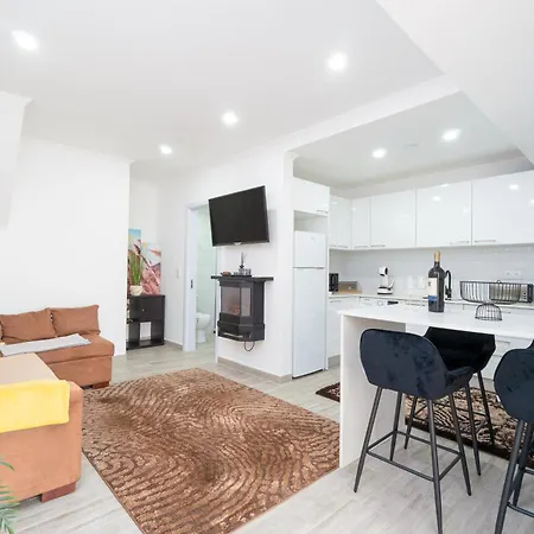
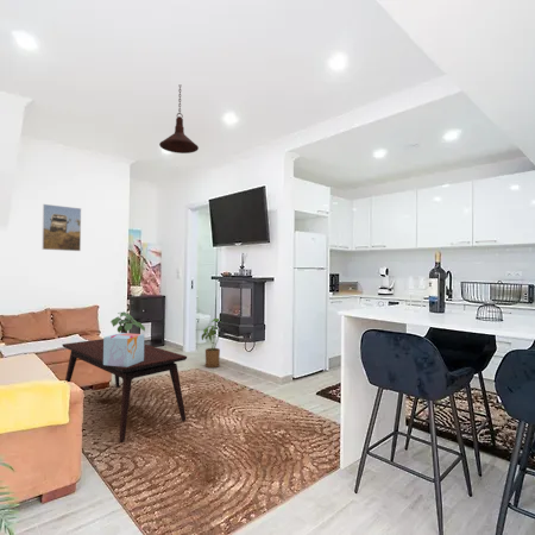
+ pendant light (180, 117)
+ coffee table (118, 379)
+ potted plant (125, 331)
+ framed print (62, 228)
+ house plant (212, 342)
+ decorative box (124, 348)
